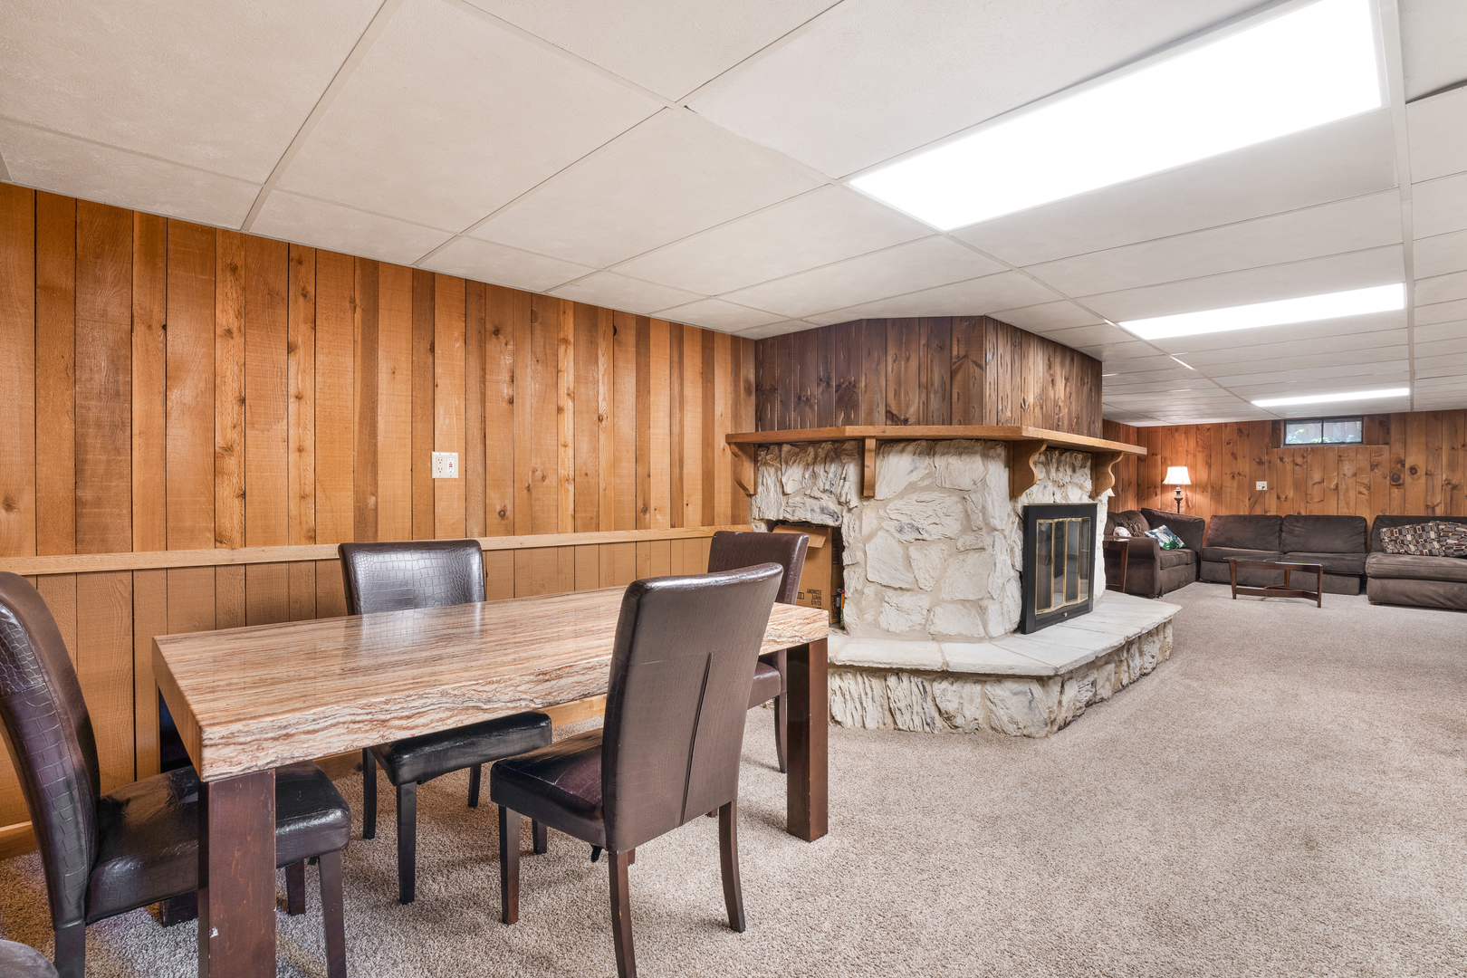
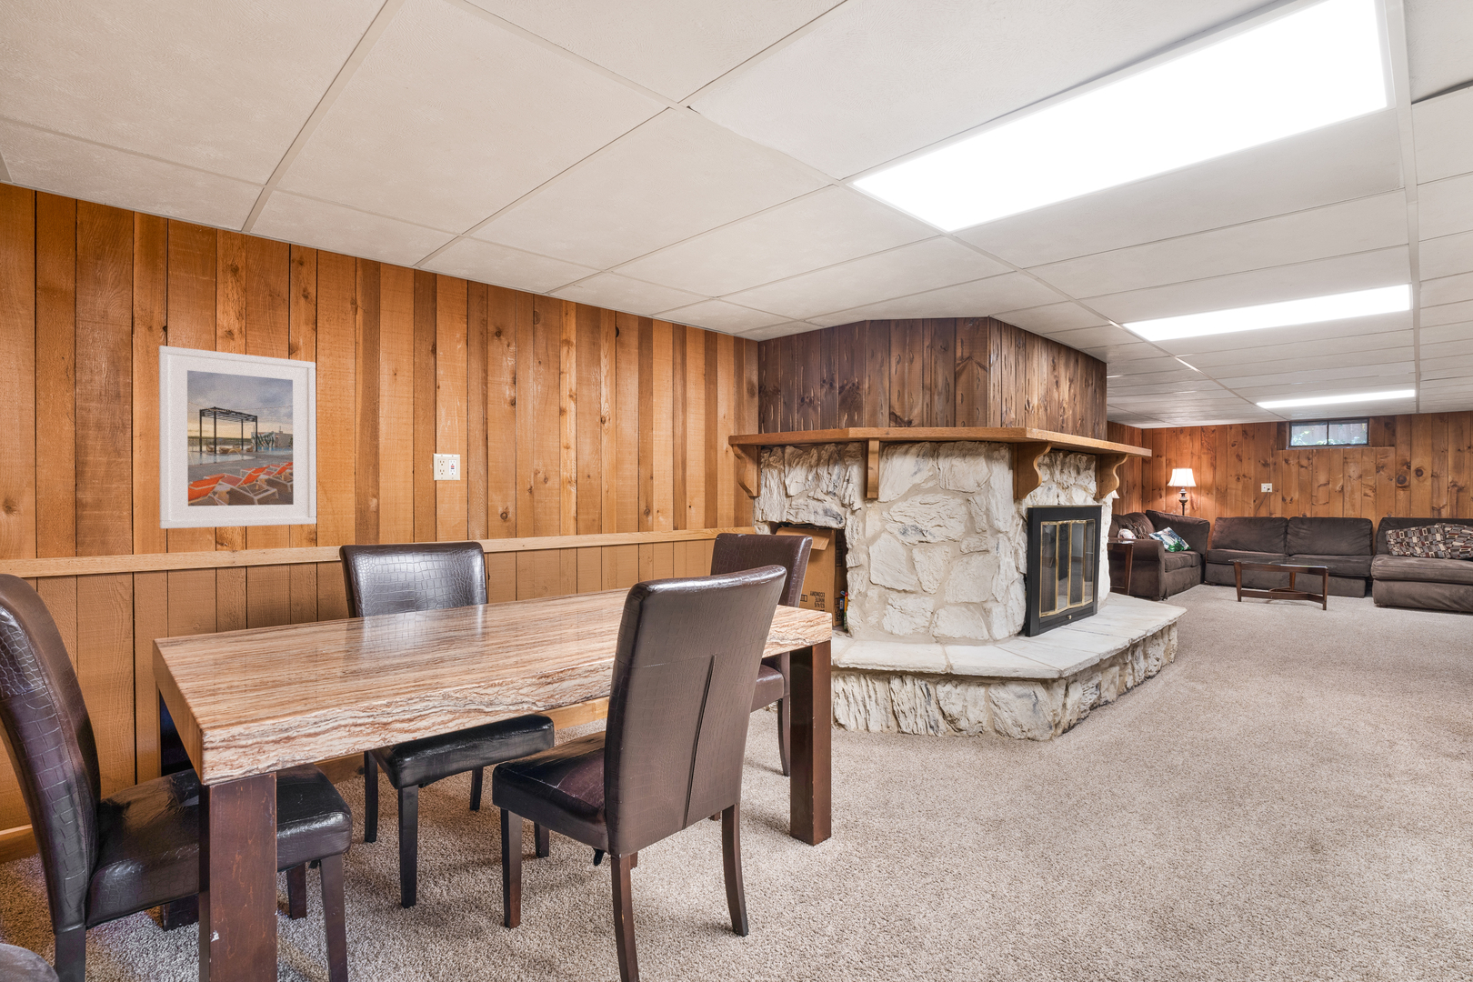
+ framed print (242, 441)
